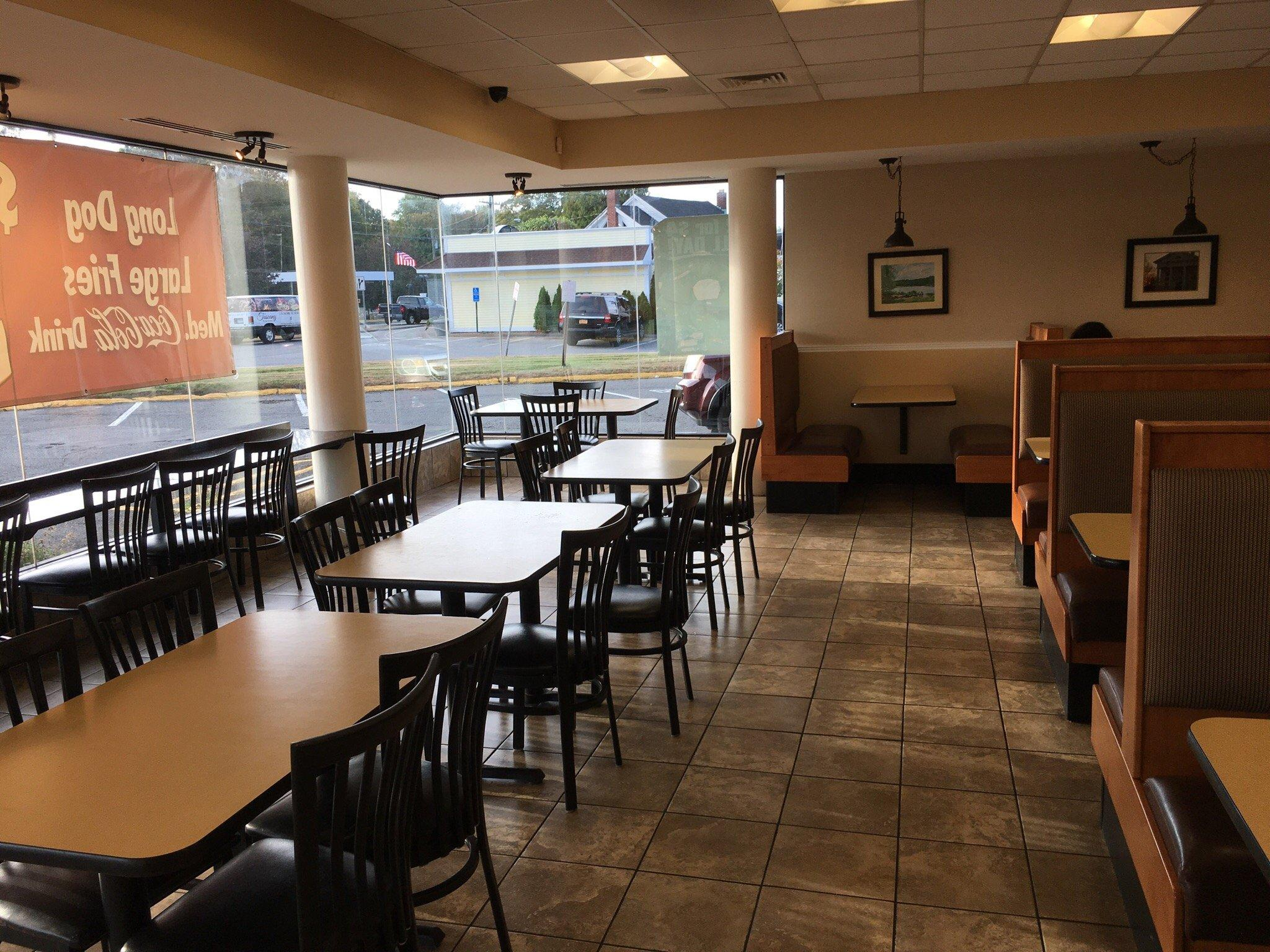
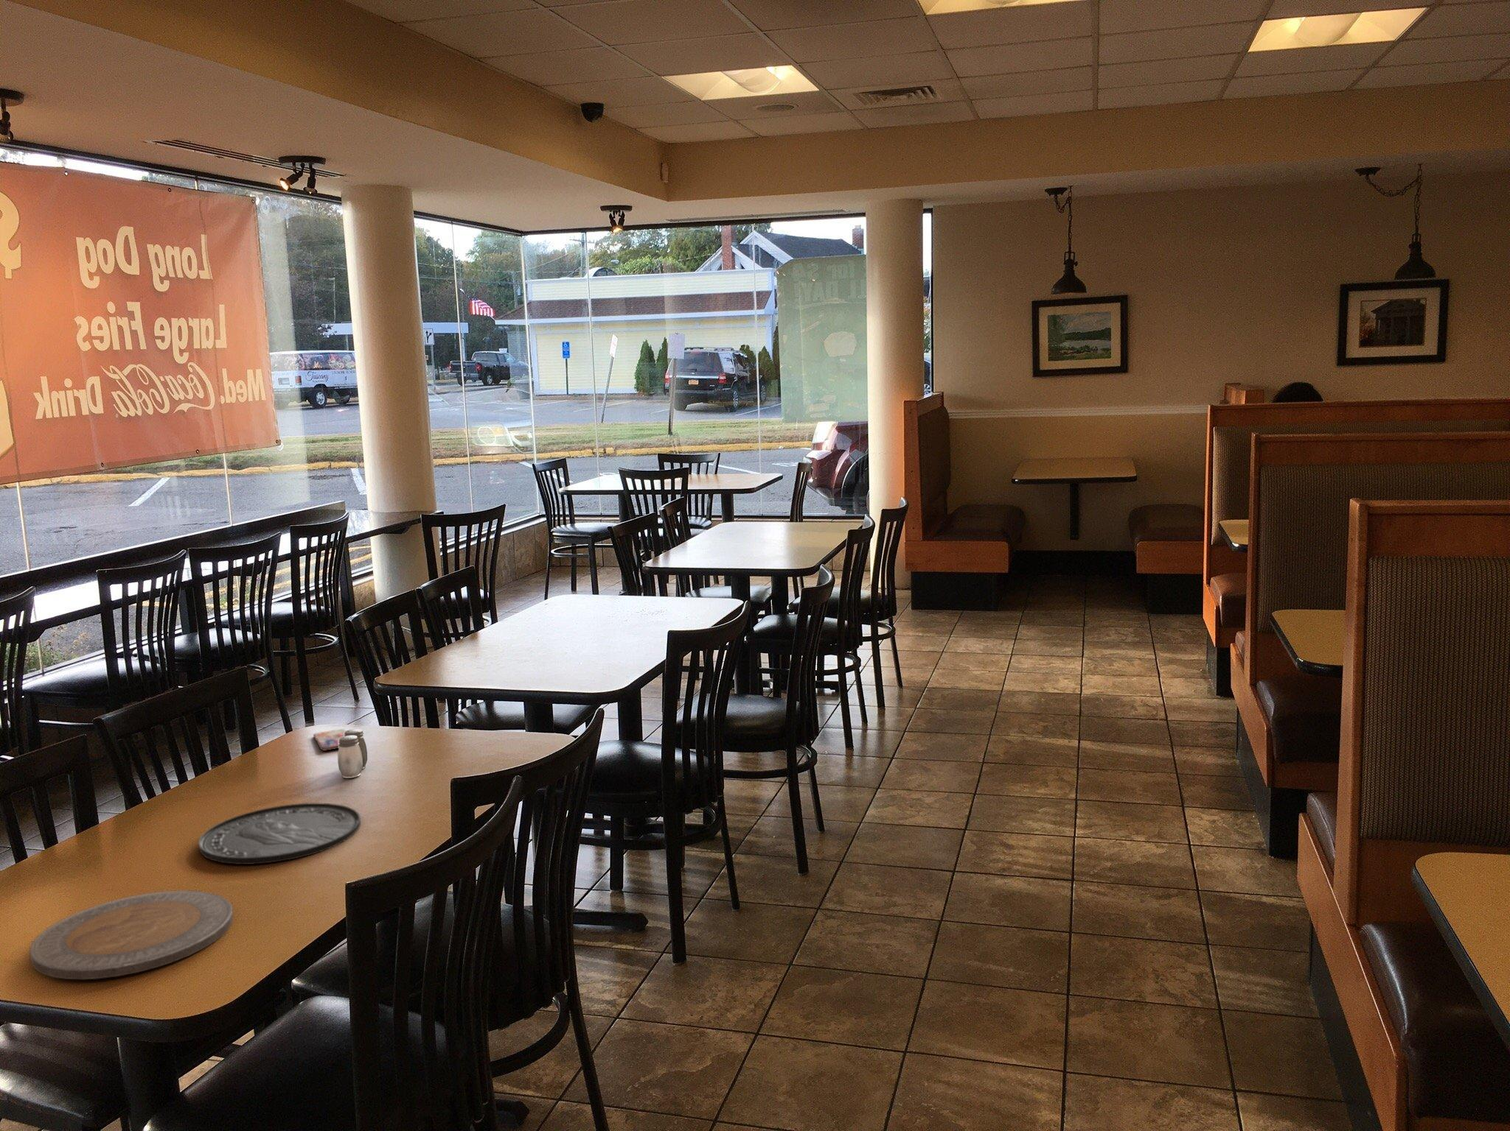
+ smartphone (333, 739)
+ salt and pepper shaker (352, 752)
+ plate (134, 931)
+ plate (281, 832)
